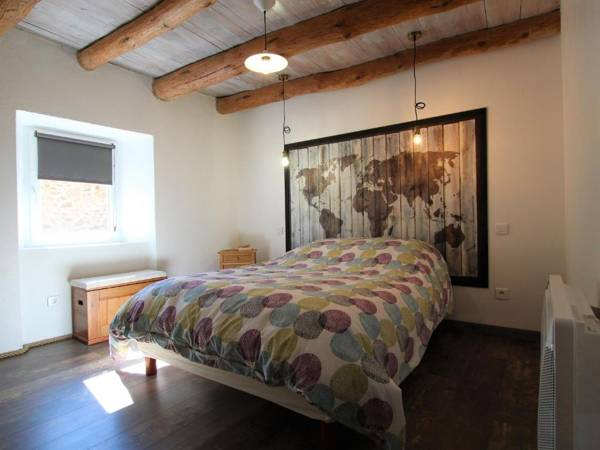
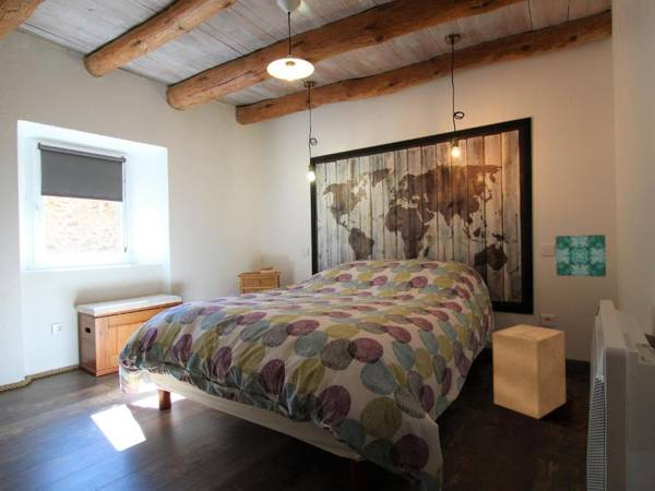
+ cardboard box (528, 367)
+ wall art (580, 255)
